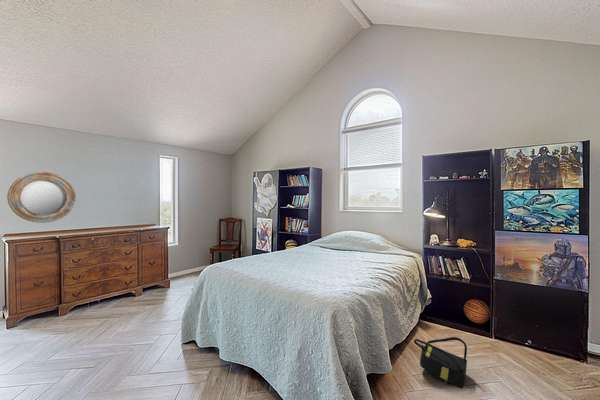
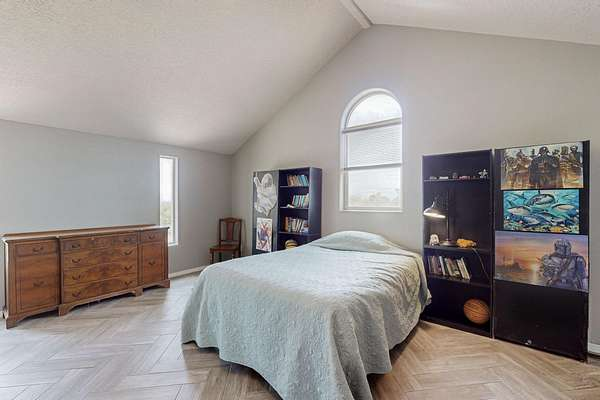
- home mirror (43, 197)
- backpack (439, 355)
